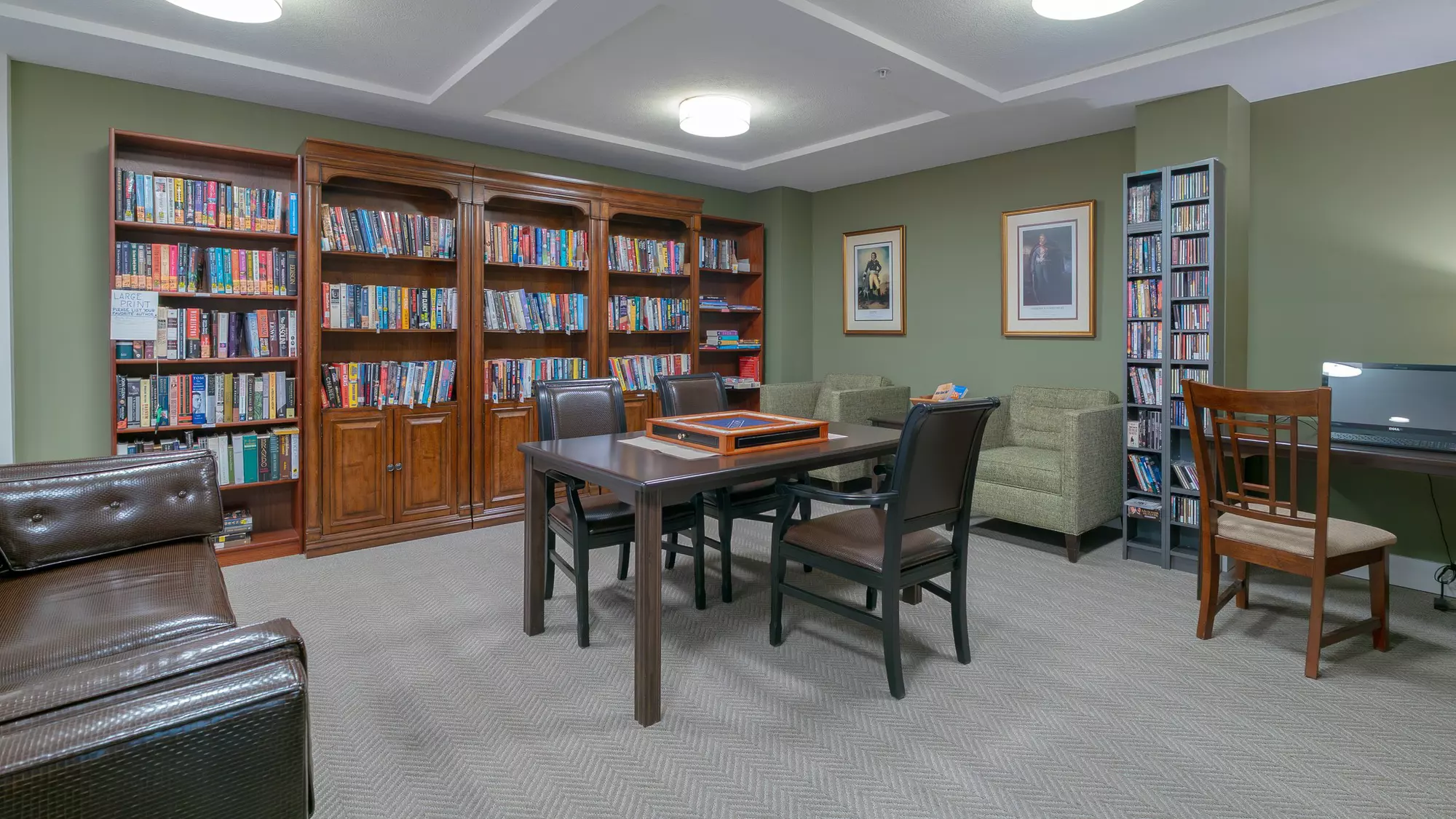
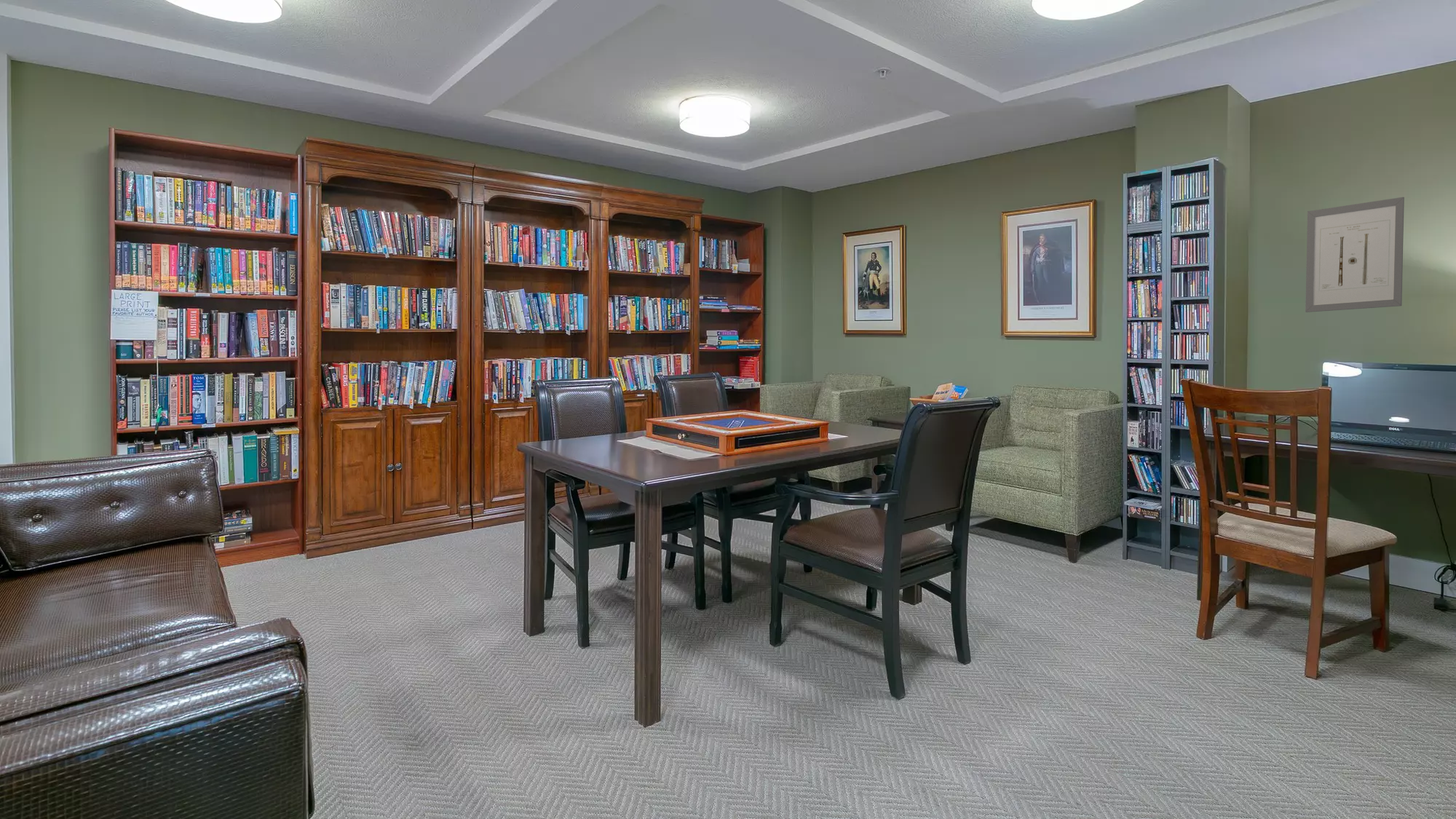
+ wall art (1353, 256)
